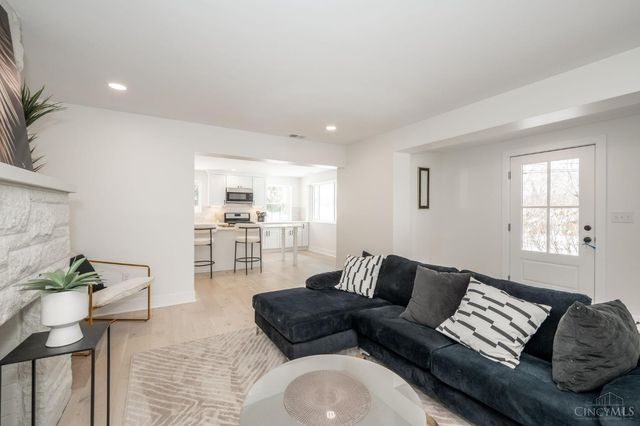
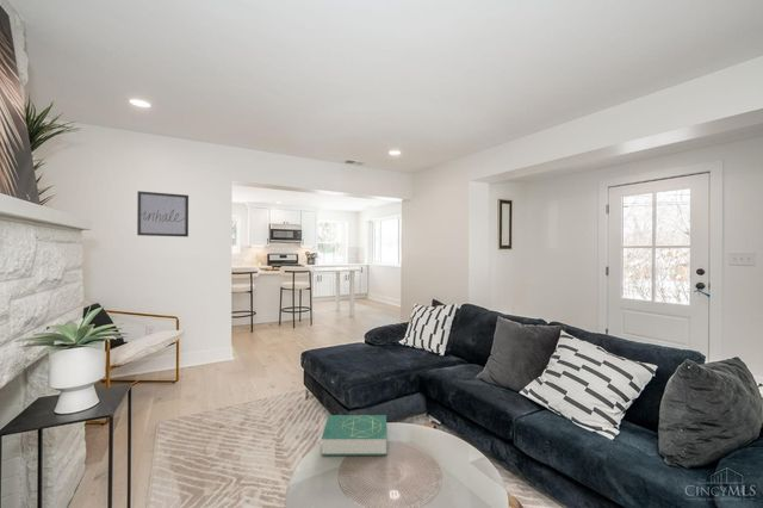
+ wall art (163, 215)
+ book (355, 433)
